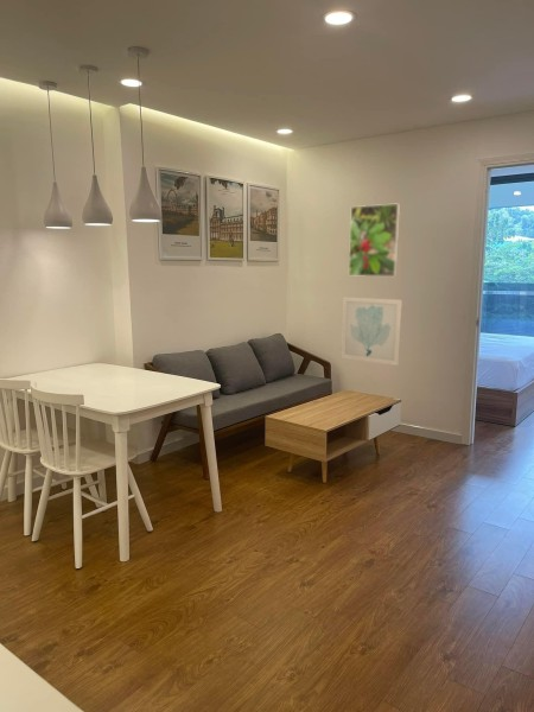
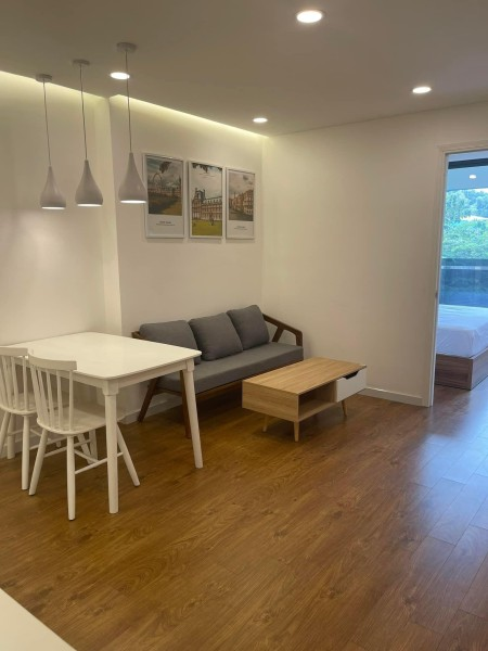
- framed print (373, 241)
- wall art (369, 330)
